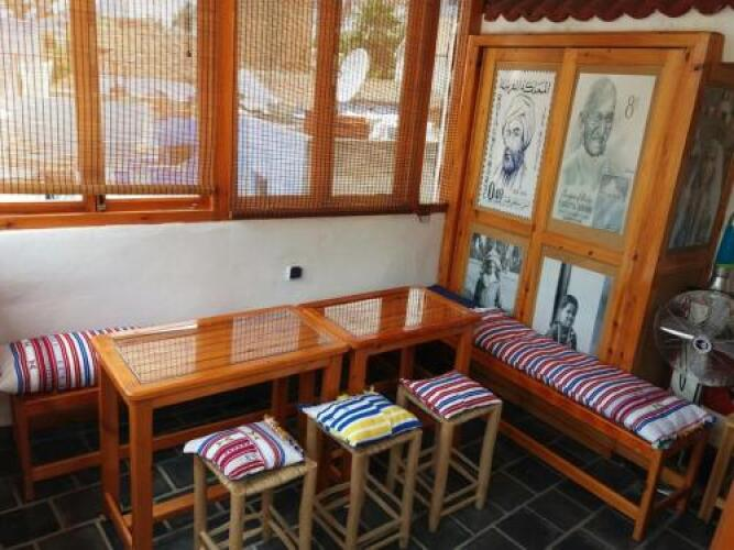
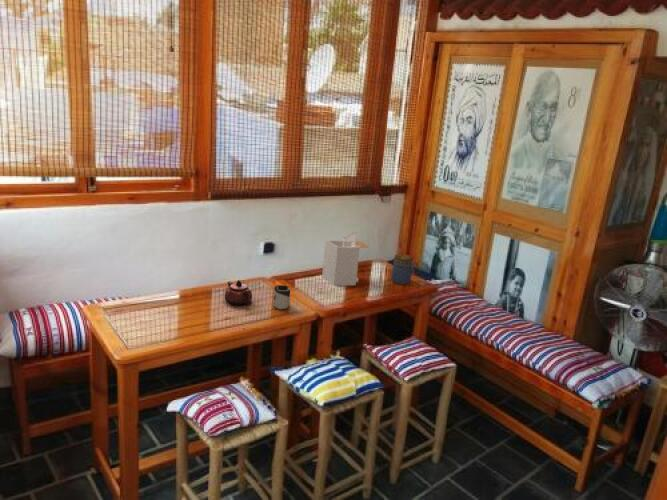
+ jar (403, 269)
+ teapot (239, 291)
+ architectural model (346, 257)
+ cup (280, 296)
